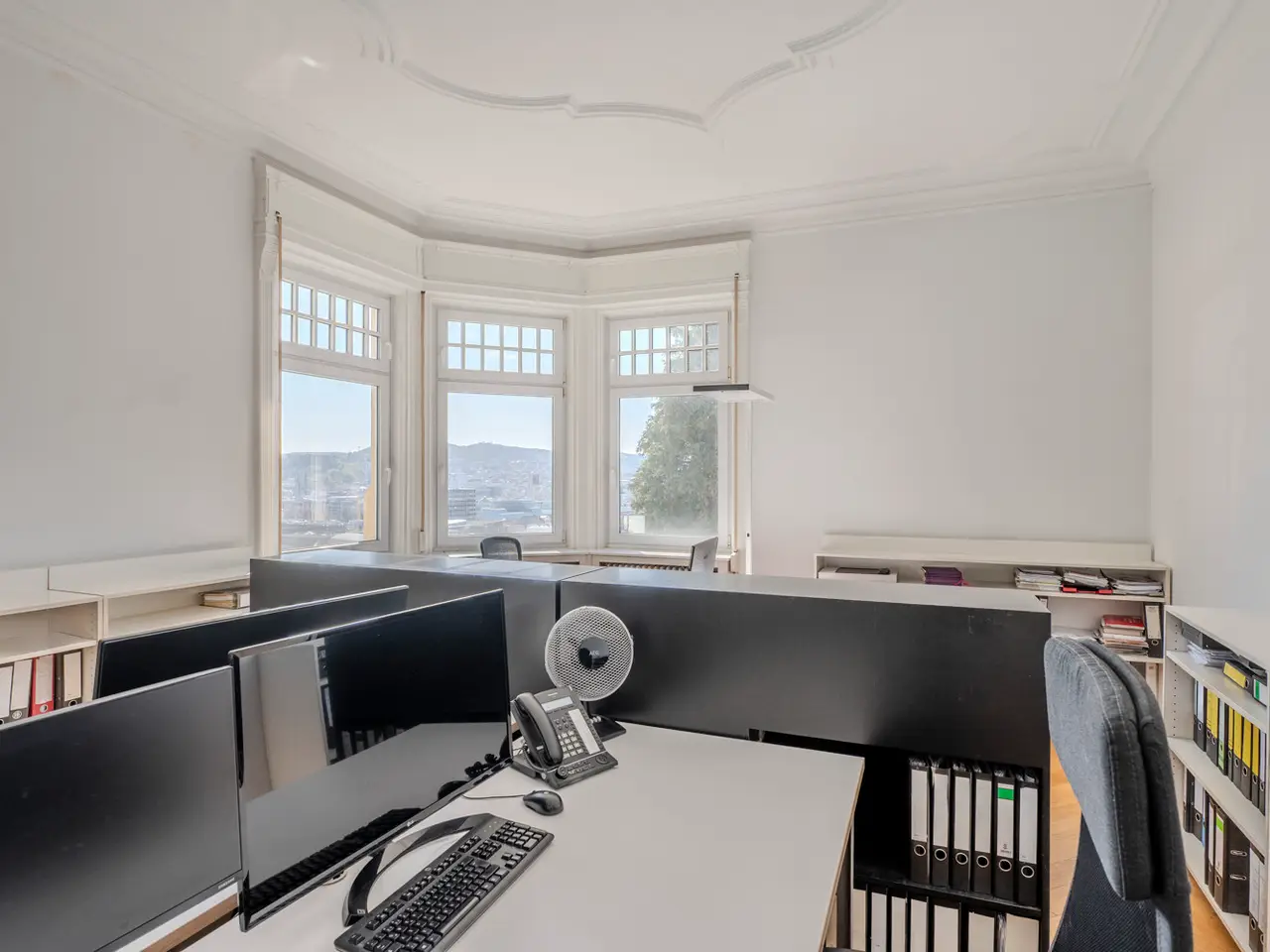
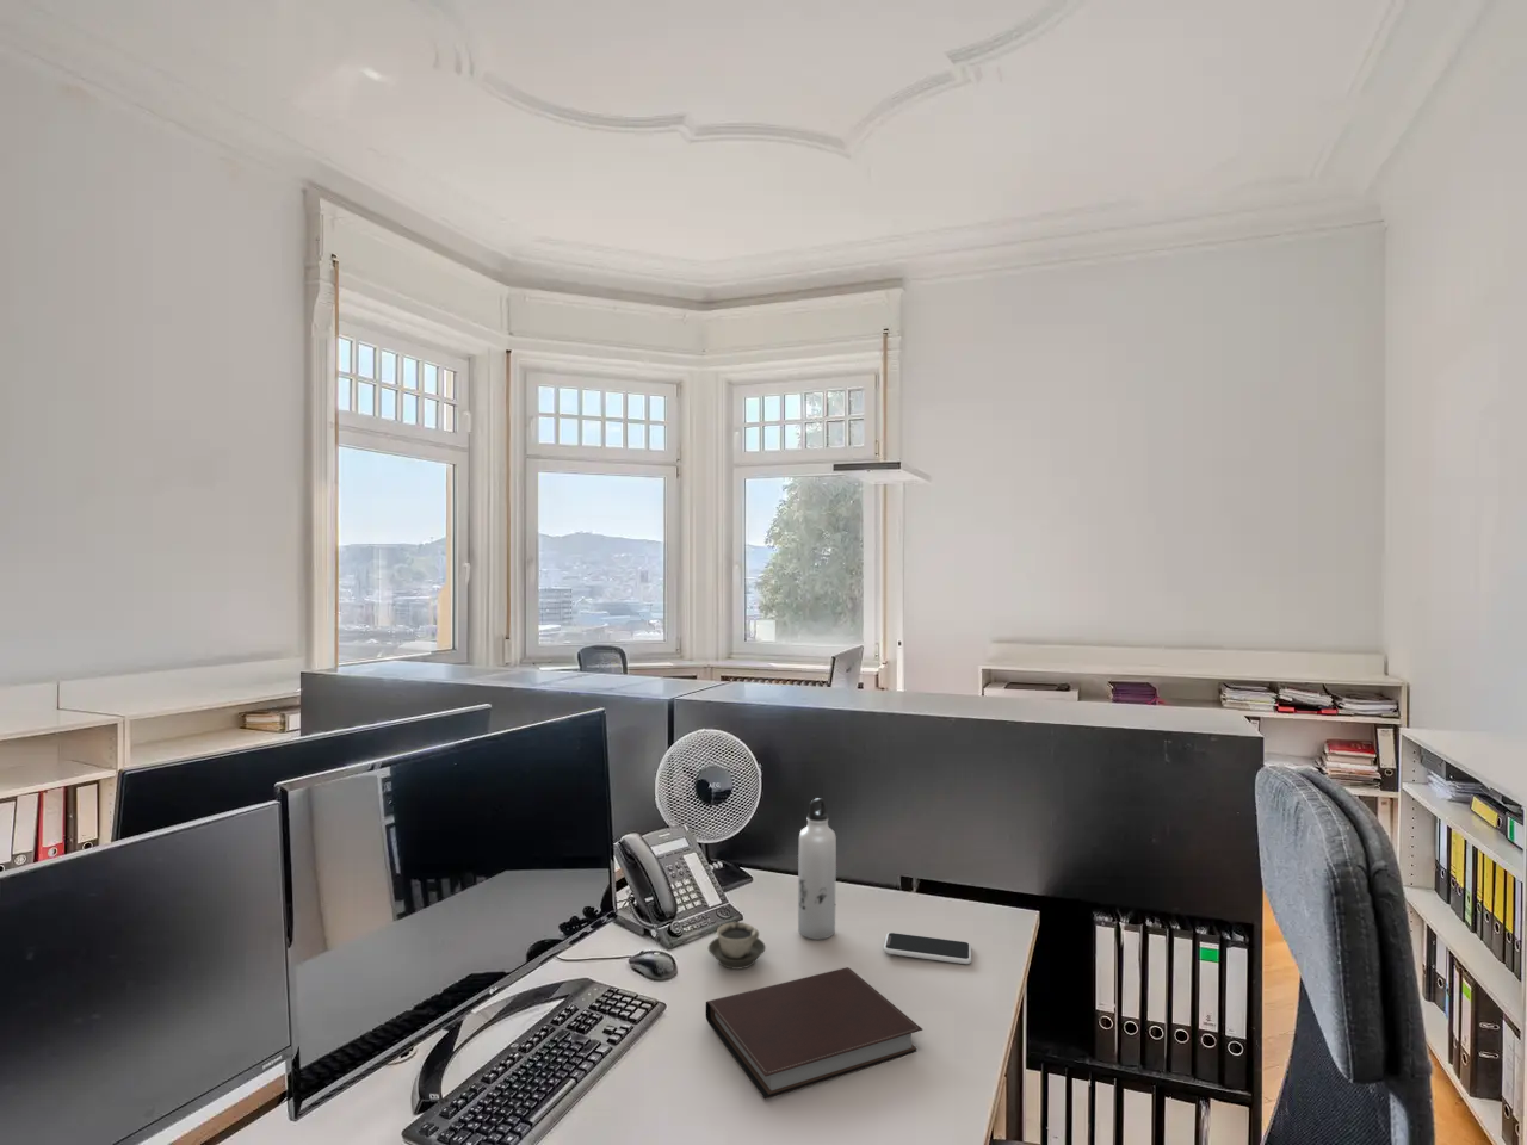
+ smartphone (927, 947)
+ water bottle (818, 865)
+ notebook (810, 1024)
+ cup (736, 944)
